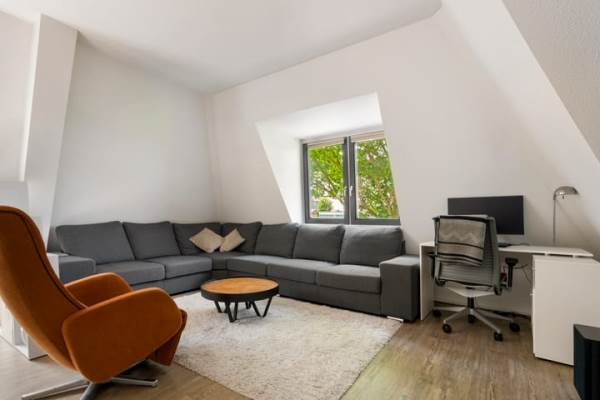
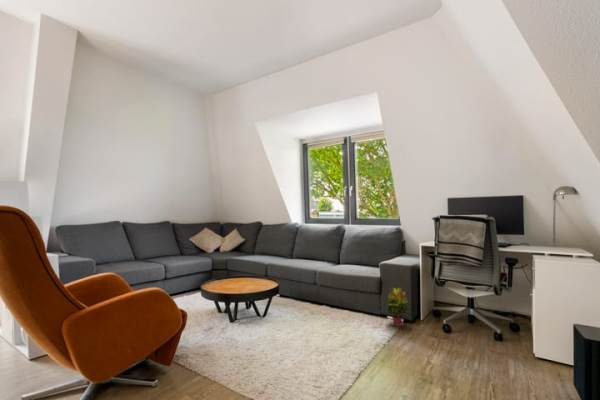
+ potted plant (397, 306)
